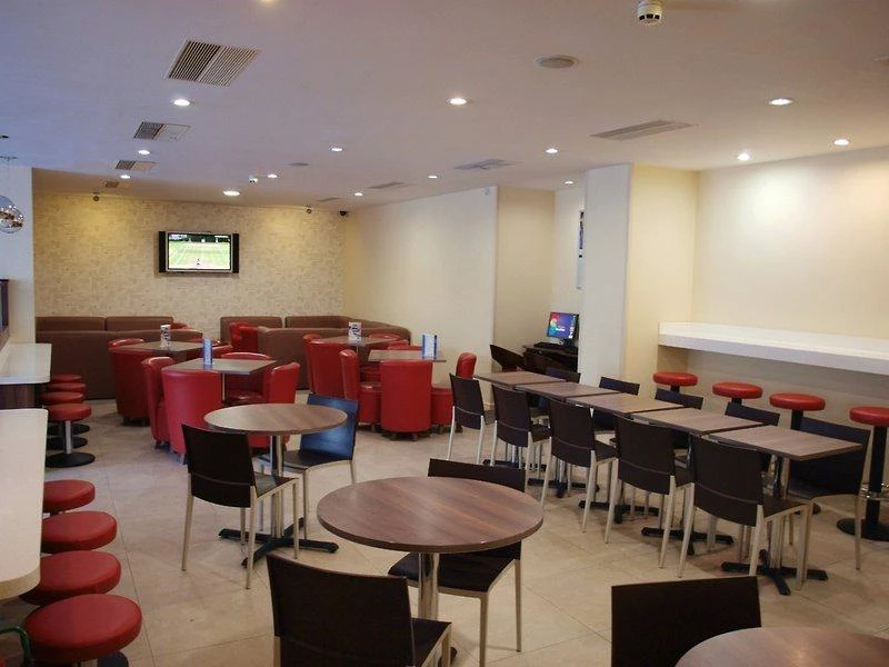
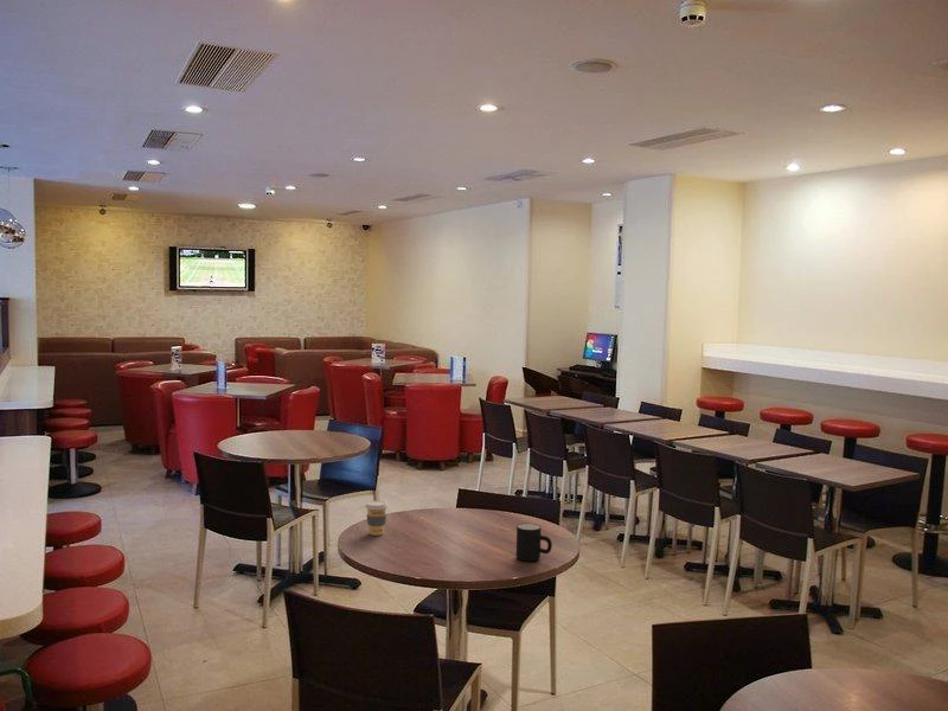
+ coffee cup (376, 518)
+ mug (533, 543)
